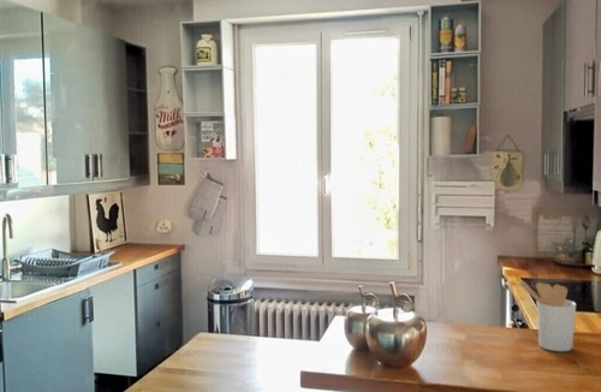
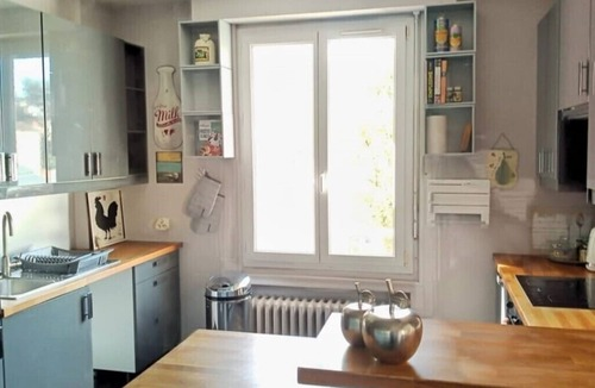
- utensil holder (545, 313)
